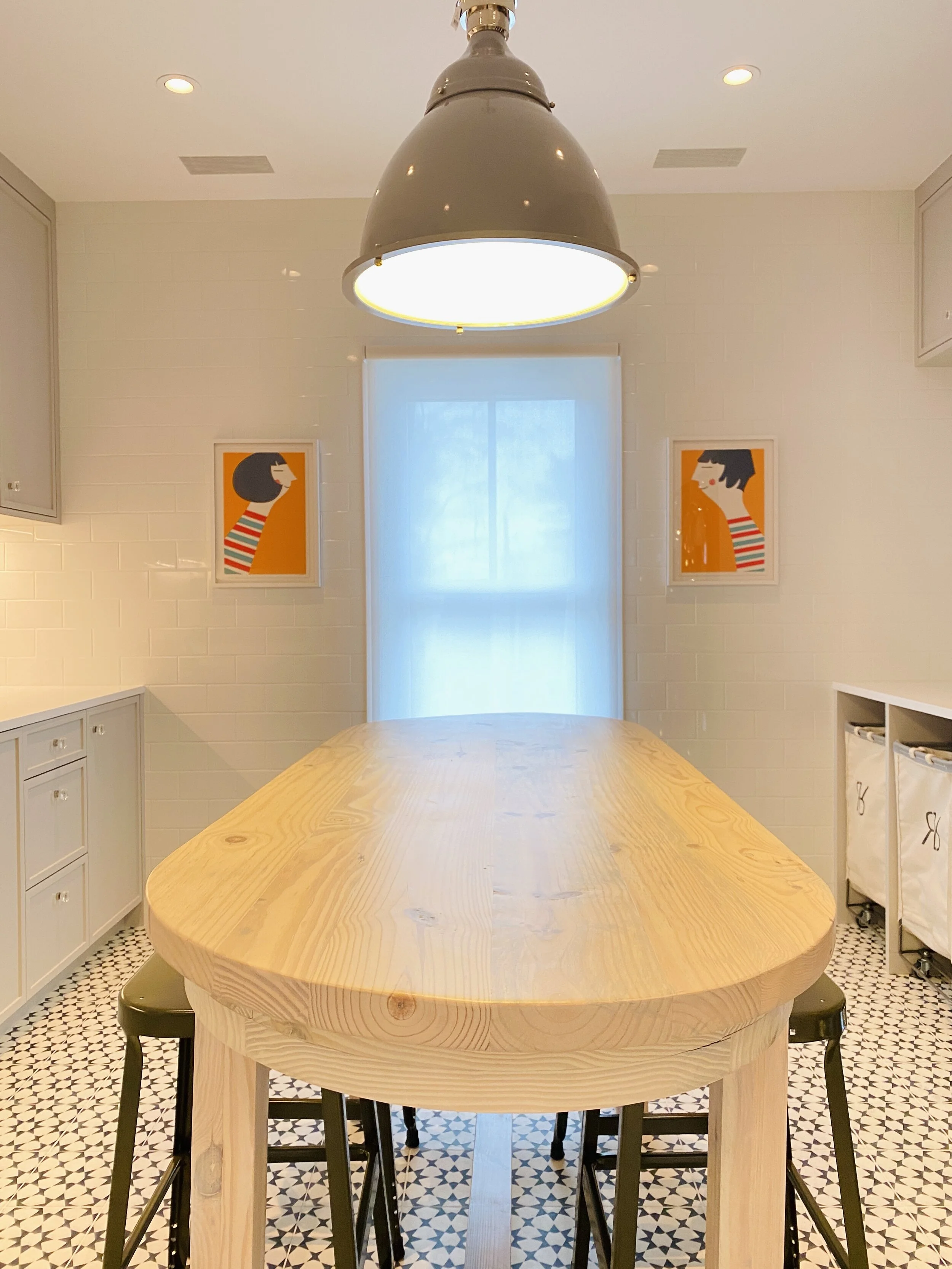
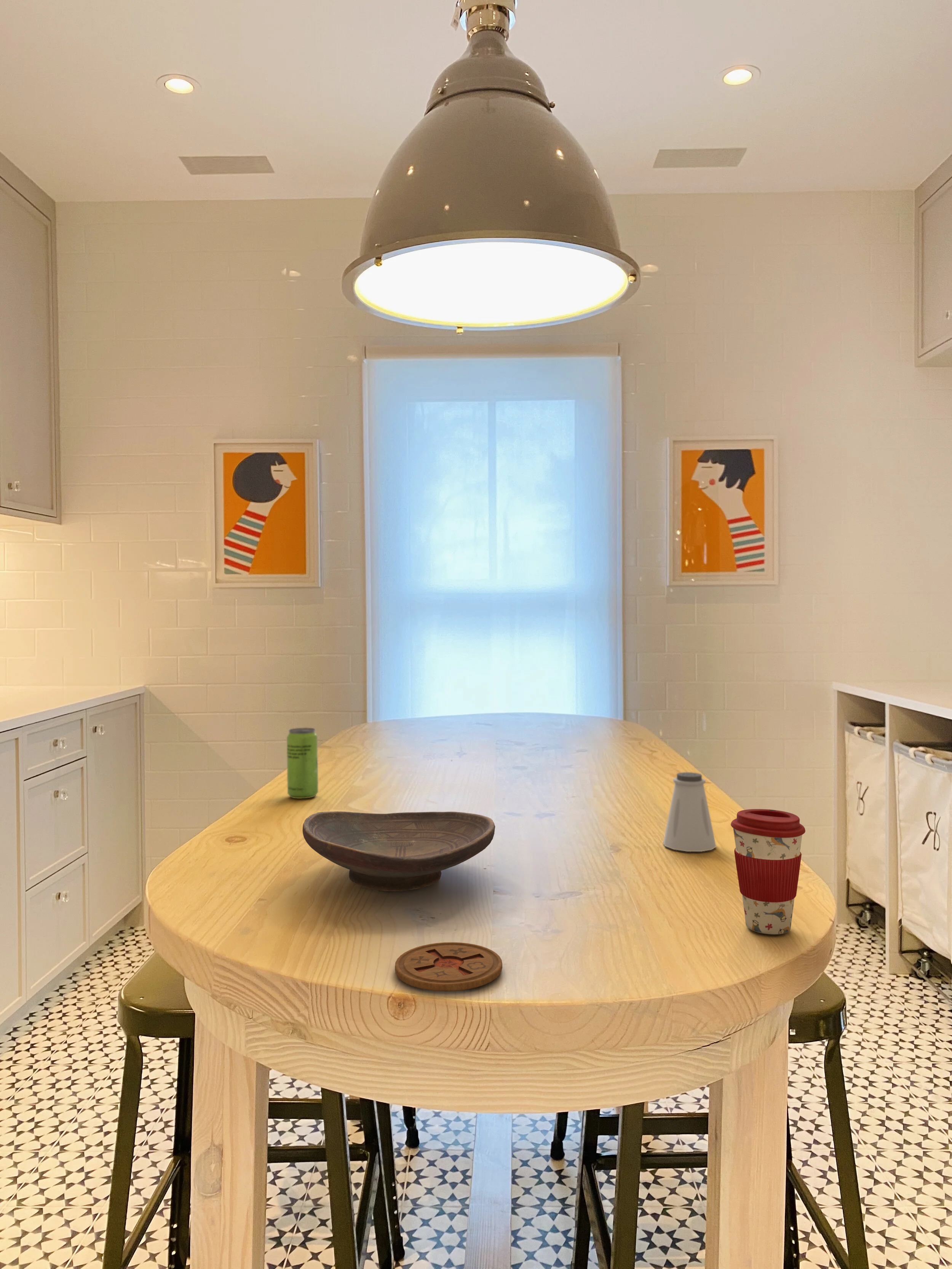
+ saltshaker (689, 809)
+ decorative bowl (400, 848)
+ coffee cup (768, 870)
+ coaster (449, 965)
+ beverage can (302, 763)
